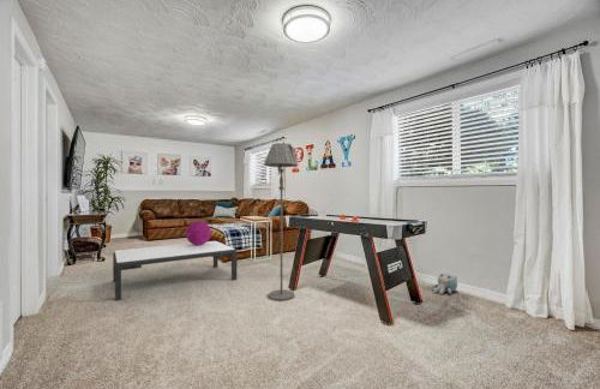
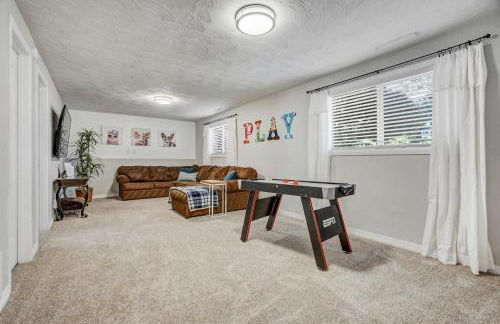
- plush toy (444, 282)
- floor lamp (281, 220)
- coffee table (175, 259)
- decorative sphere (198, 233)
